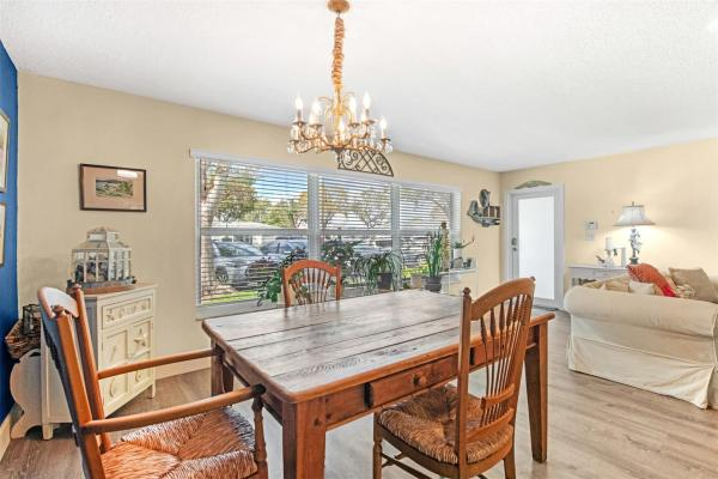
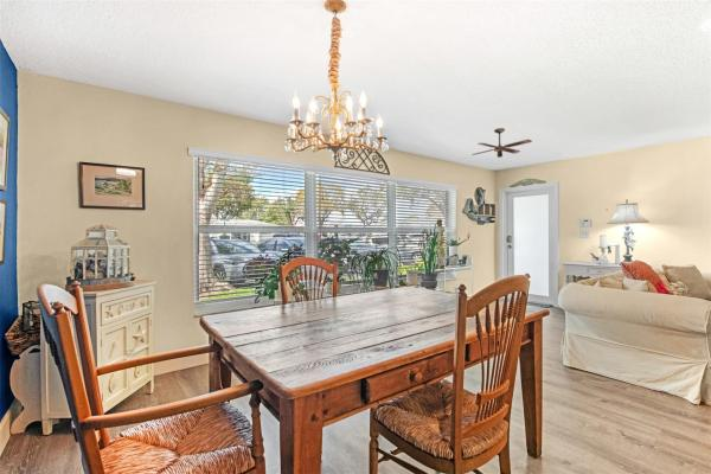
+ ceiling fan (499, 143)
